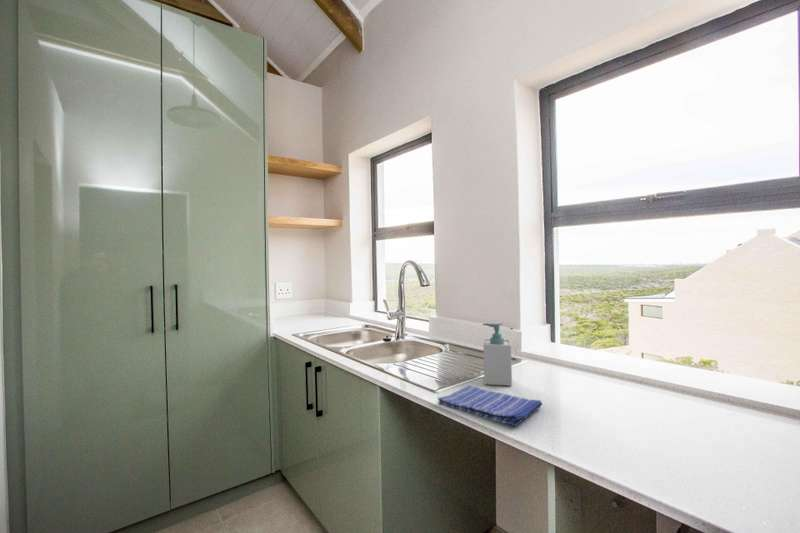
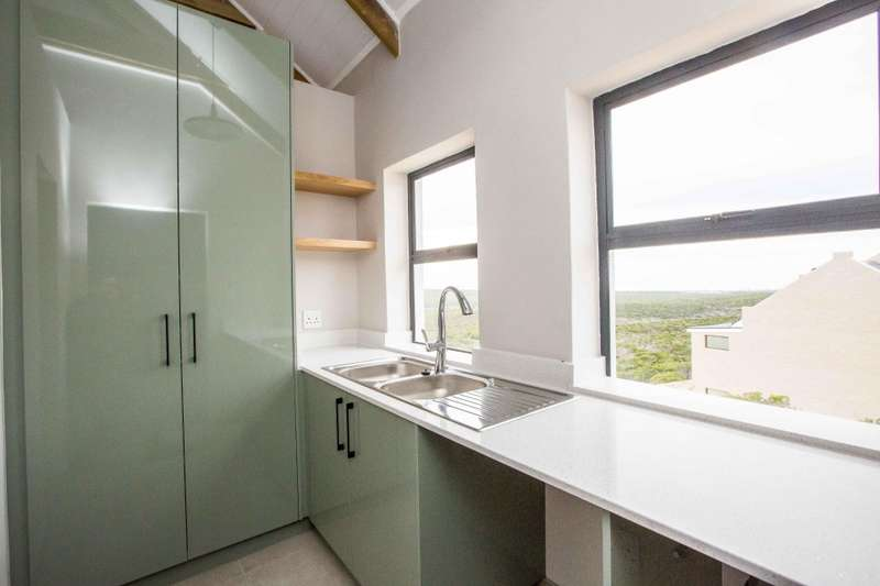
- soap bottle (496, 352)
- dish towel (489, 401)
